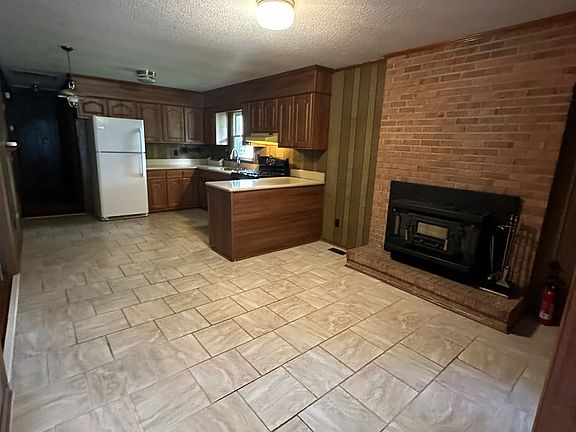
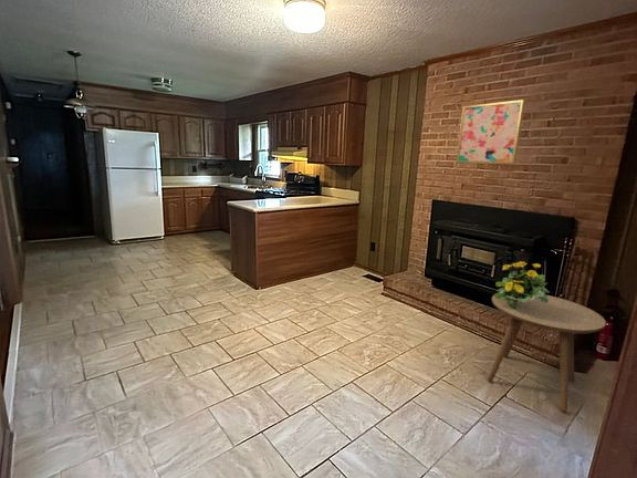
+ flowering plant (524, 283)
+ side table (543, 328)
+ wall art (488, 134)
